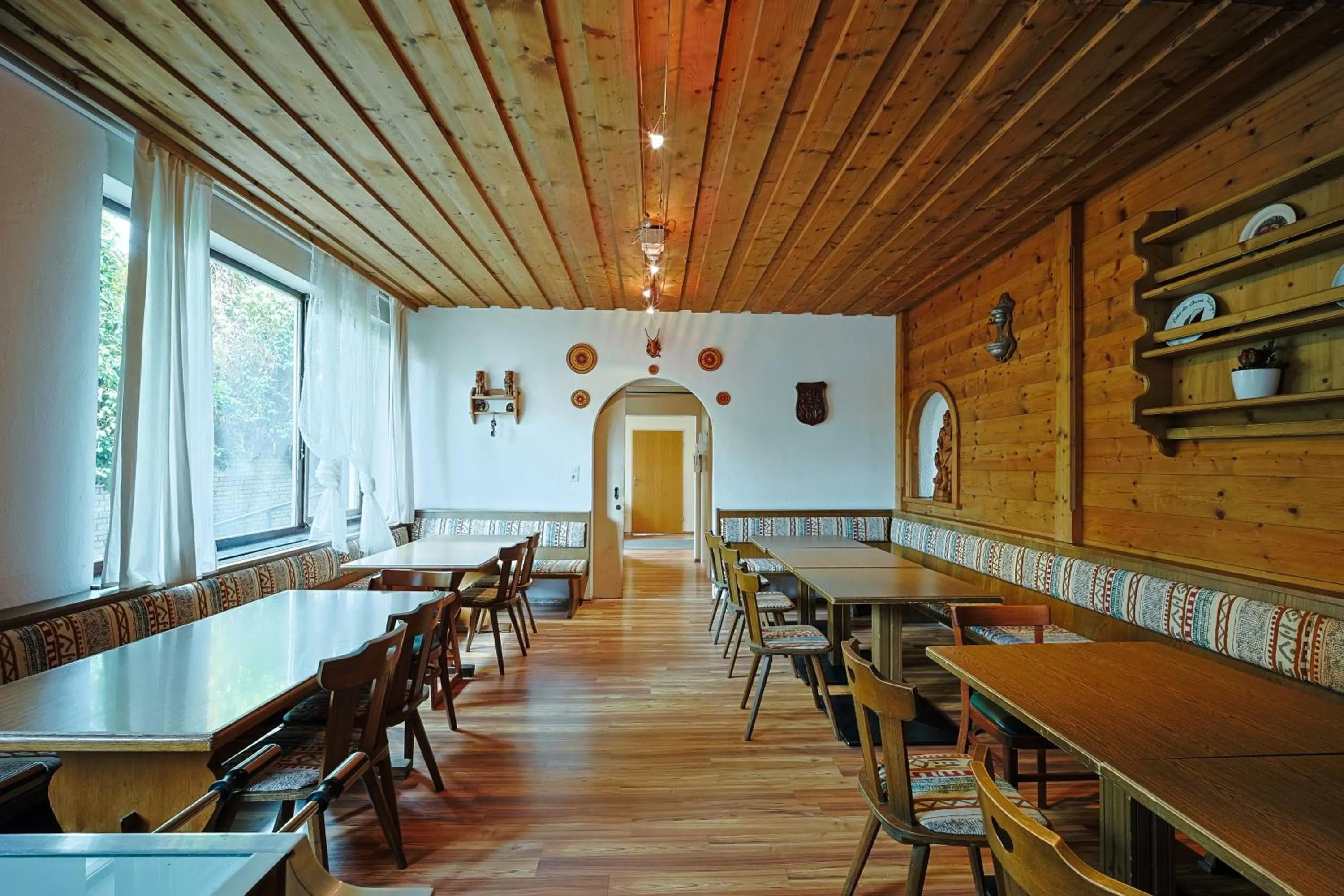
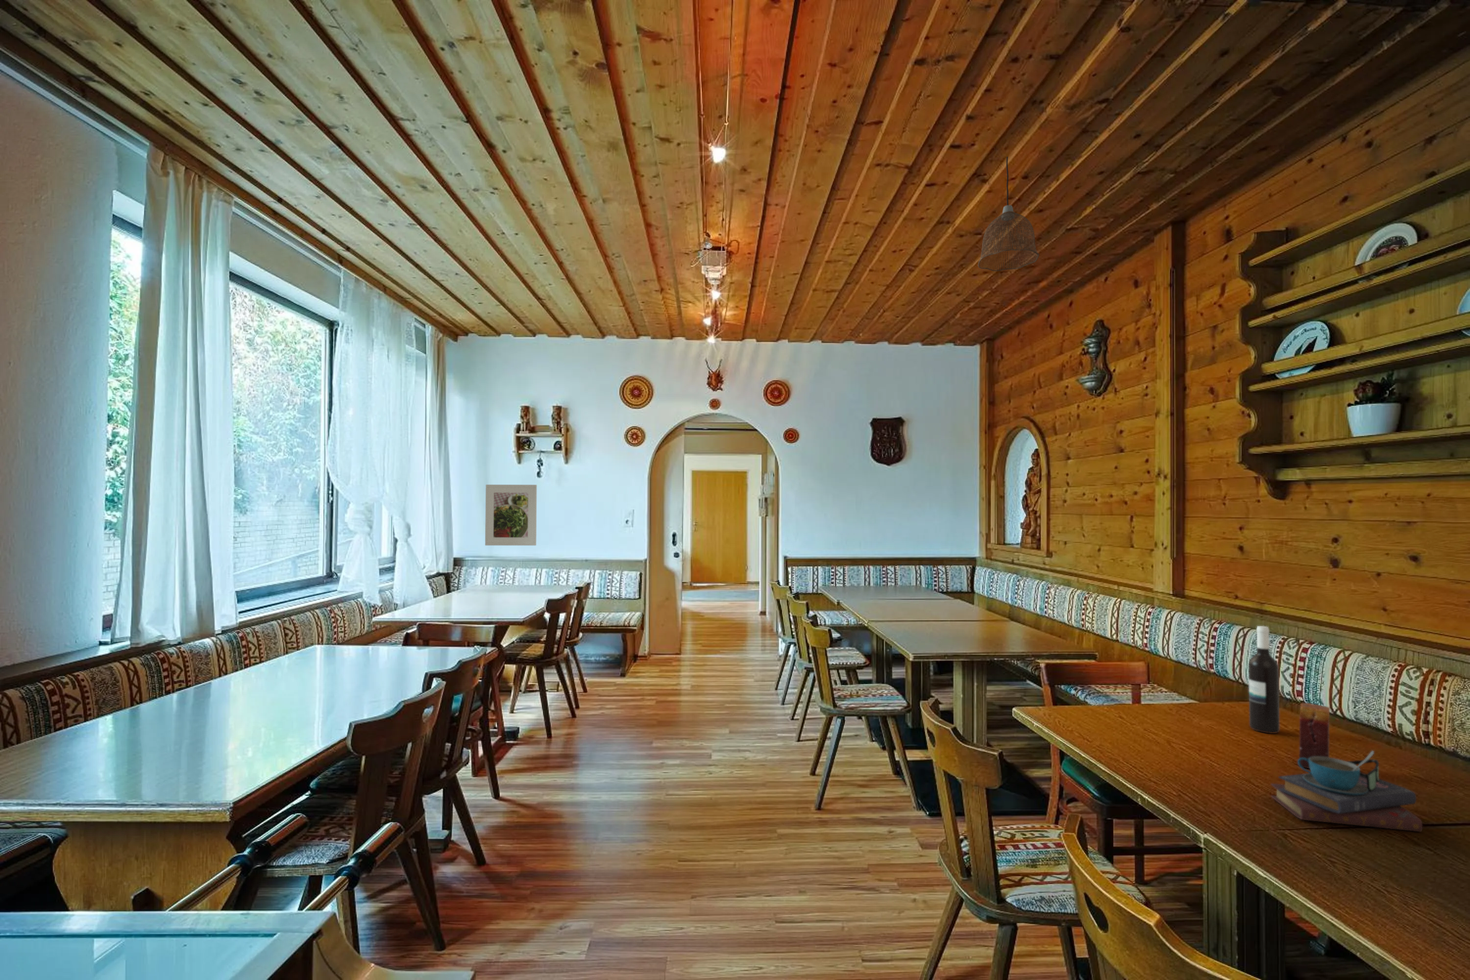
+ wine bottle (1263, 678)
+ candle (1315, 736)
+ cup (1343, 778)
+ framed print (511, 515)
+ pendant lamp (1007, 209)
